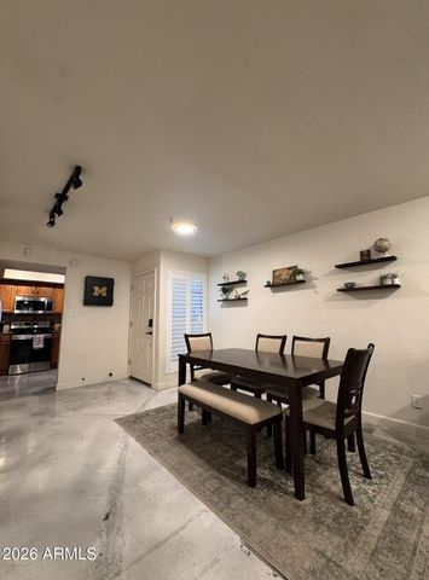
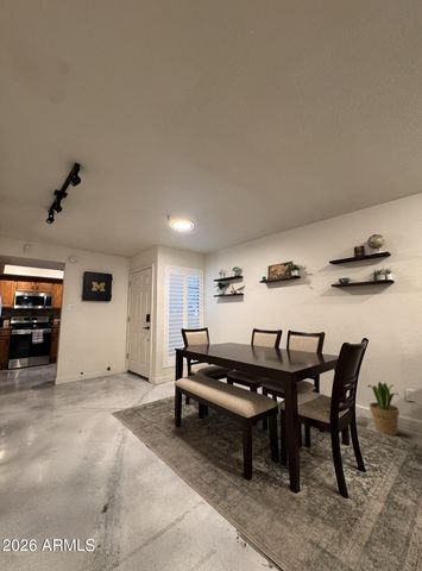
+ potted plant (384, 406)
